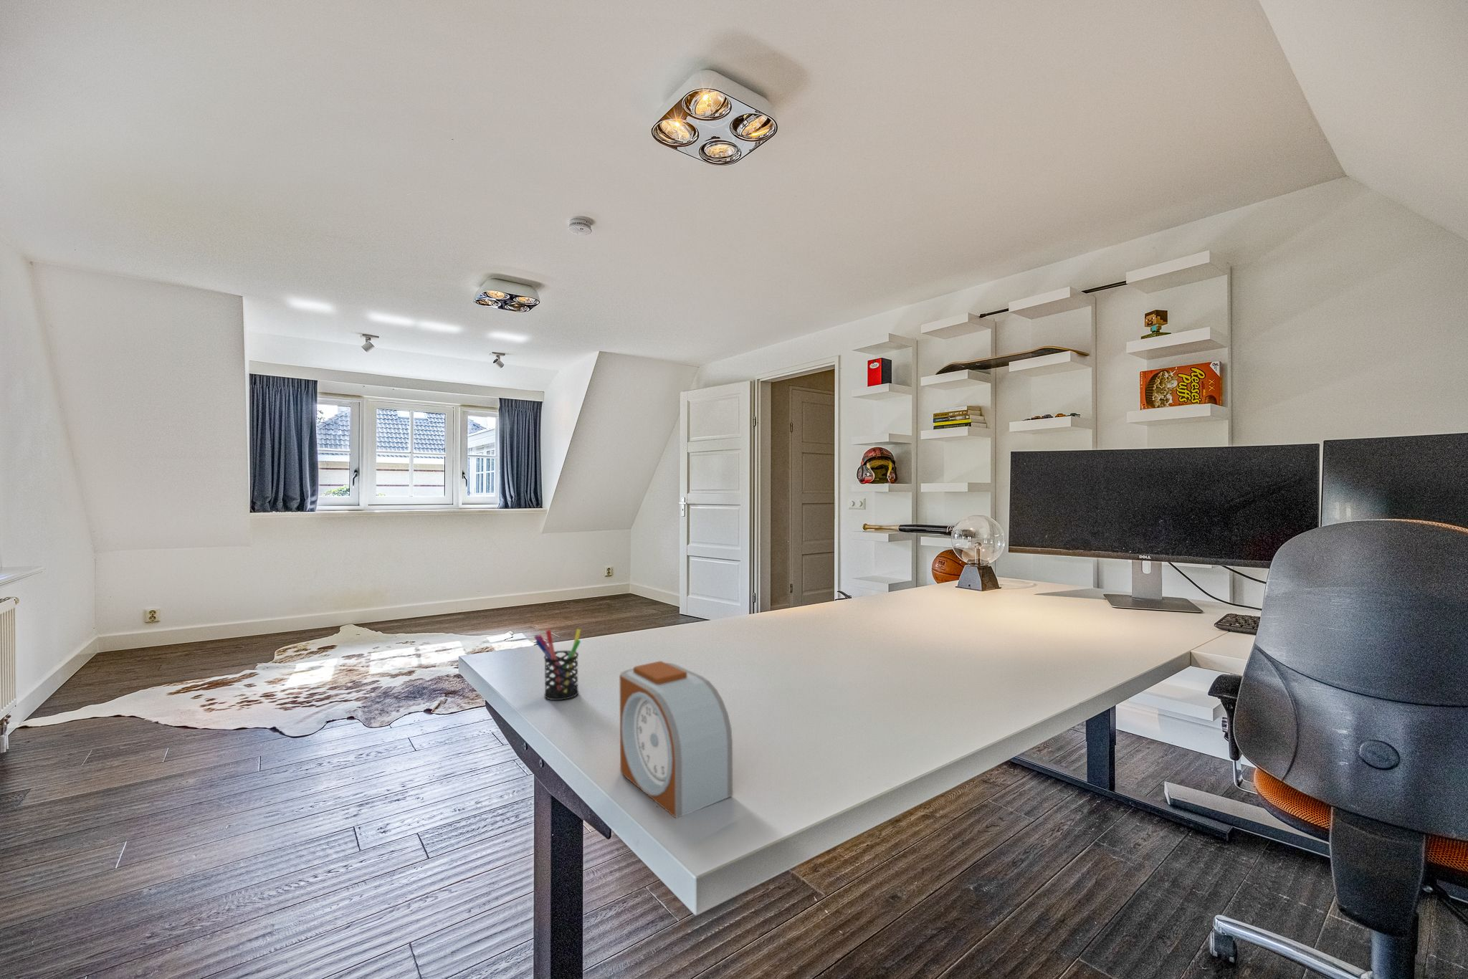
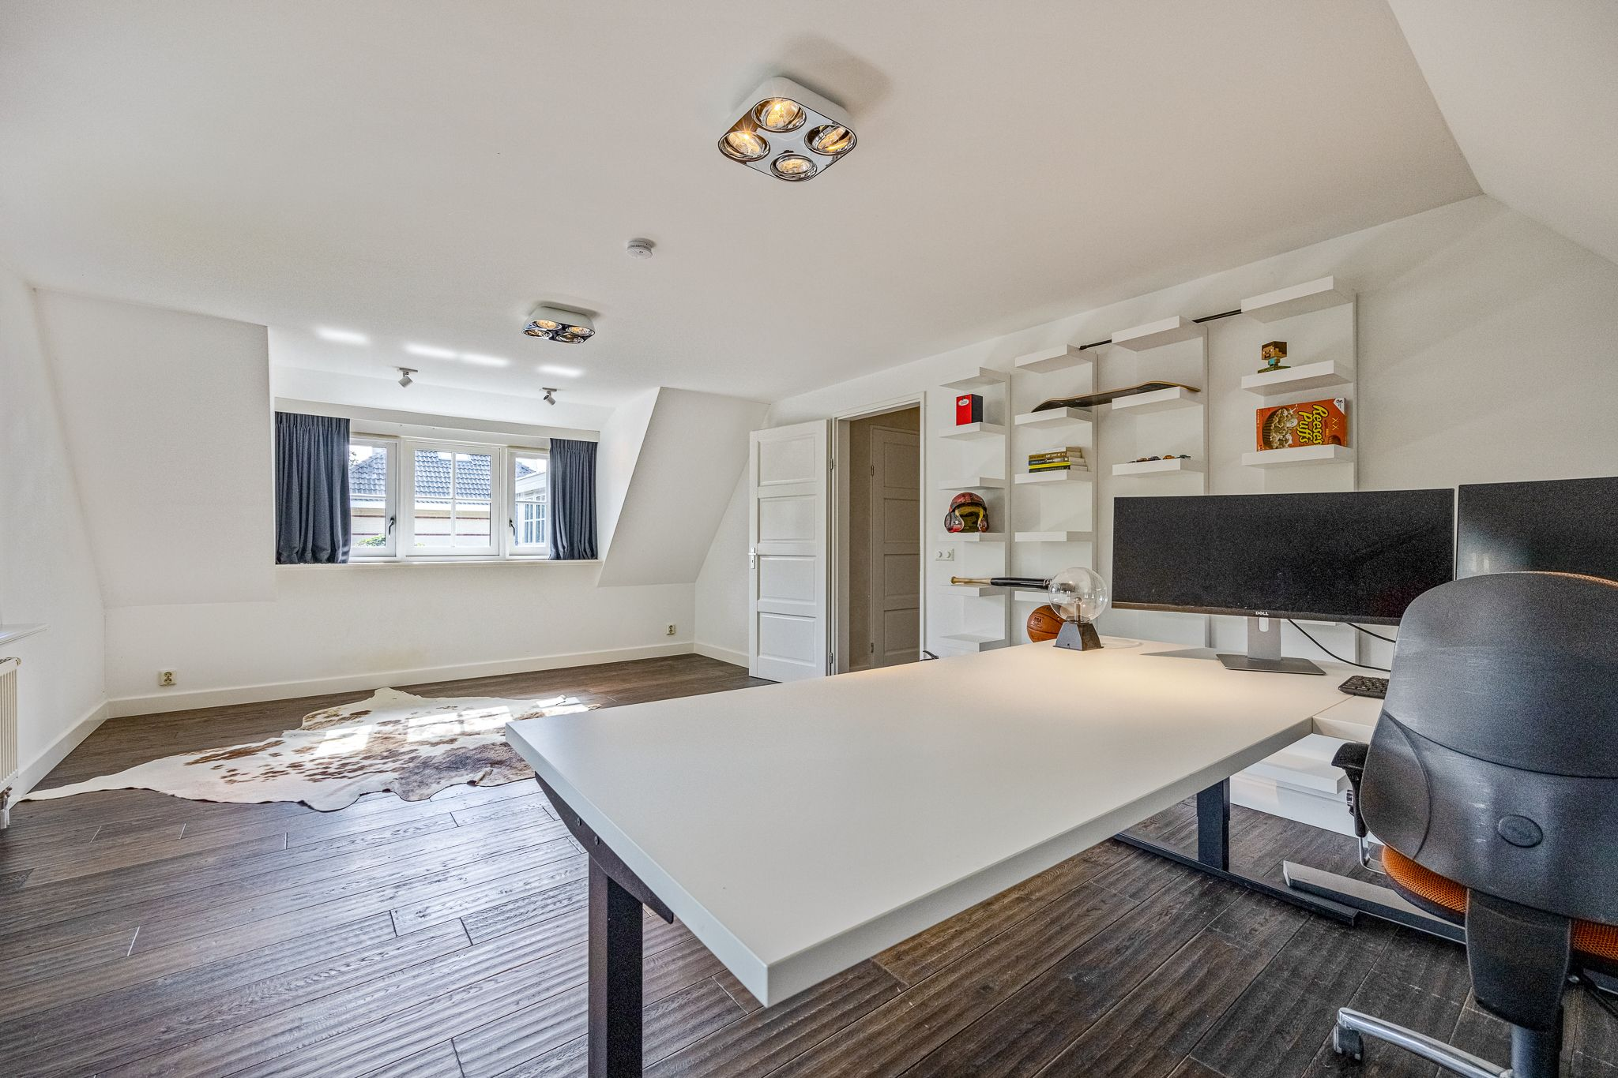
- pen holder (563, 661)
- alarm clock (671, 728)
